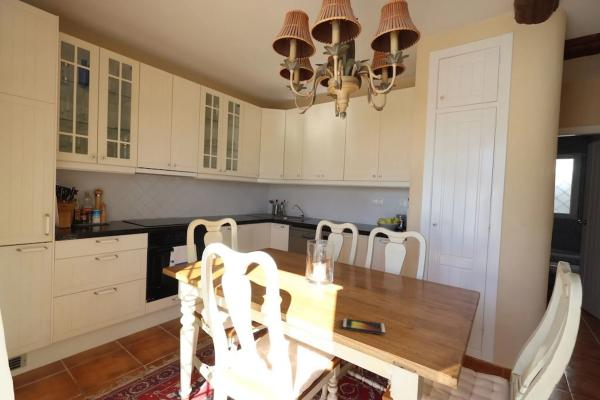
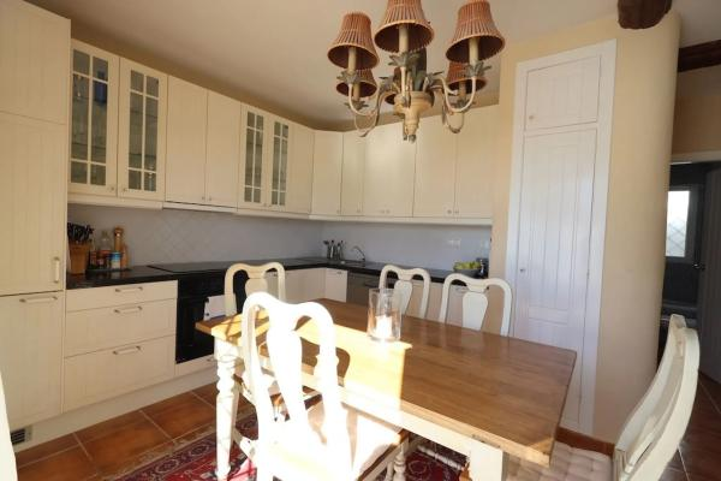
- smartphone (363, 325)
